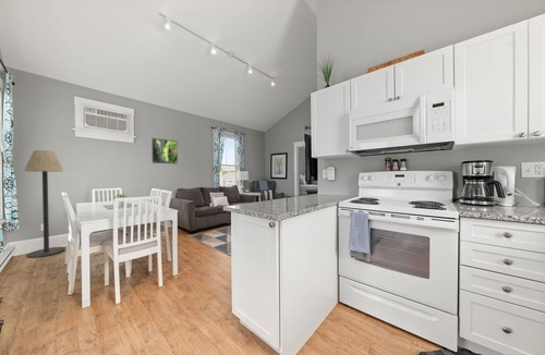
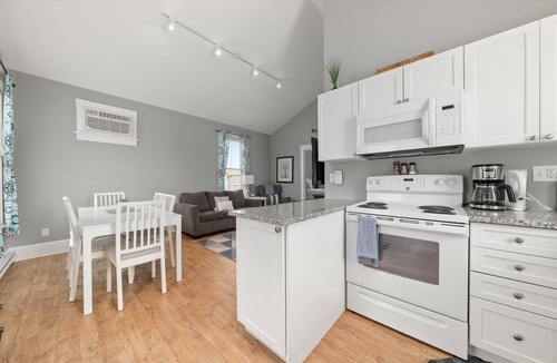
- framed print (165, 151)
- floor lamp (45, 201)
